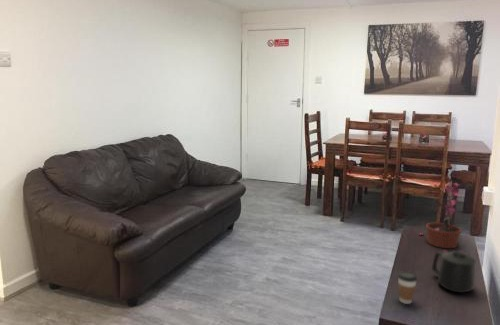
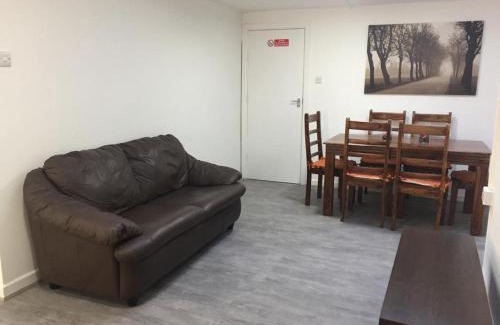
- mug (452, 268)
- potted plant (446, 212)
- coffee cup (406, 287)
